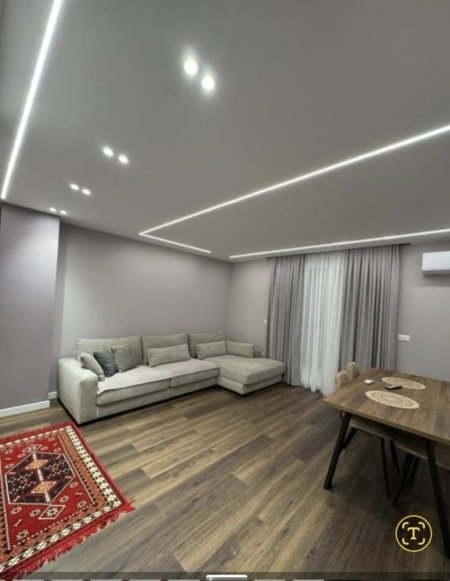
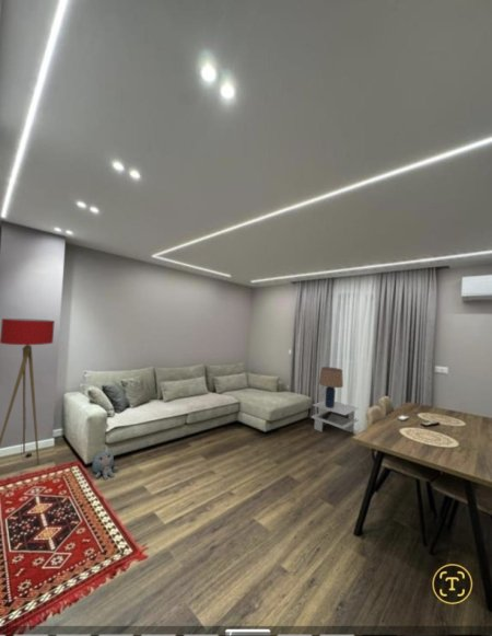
+ floor lamp (23, 391)
+ plush toy (105, 464)
+ side table (335, 417)
+ lamp (330, 388)
